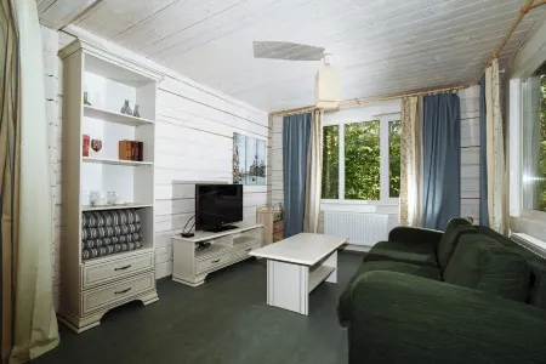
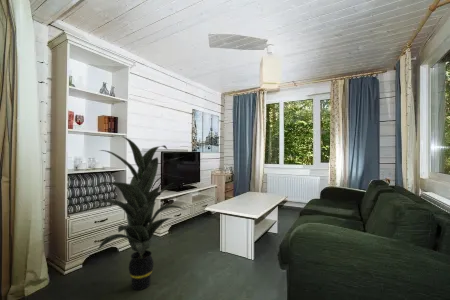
+ indoor plant (134, 210)
